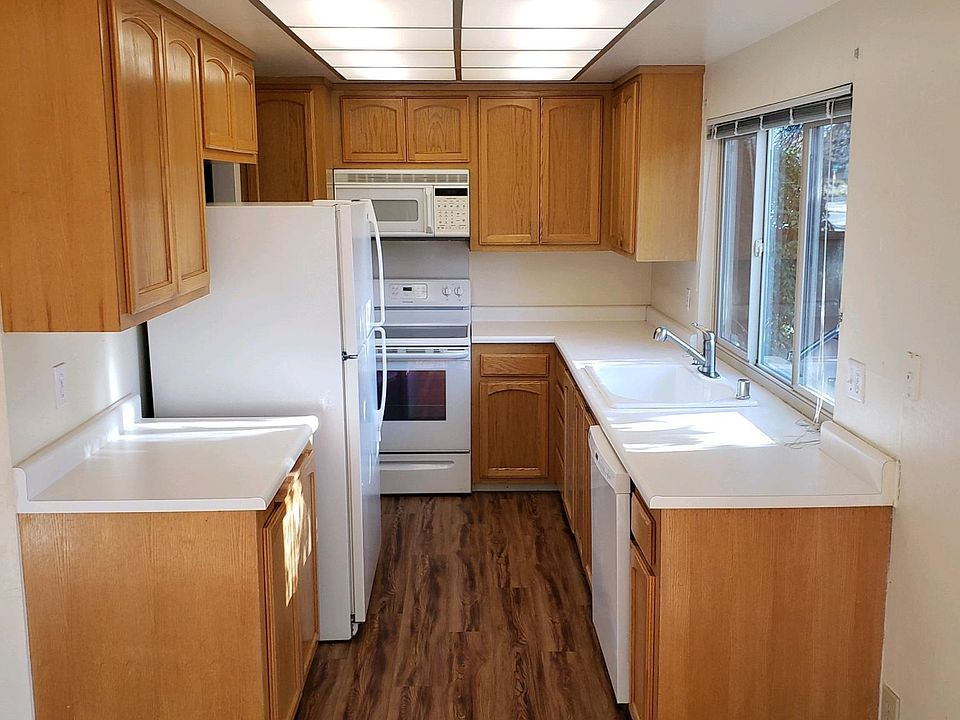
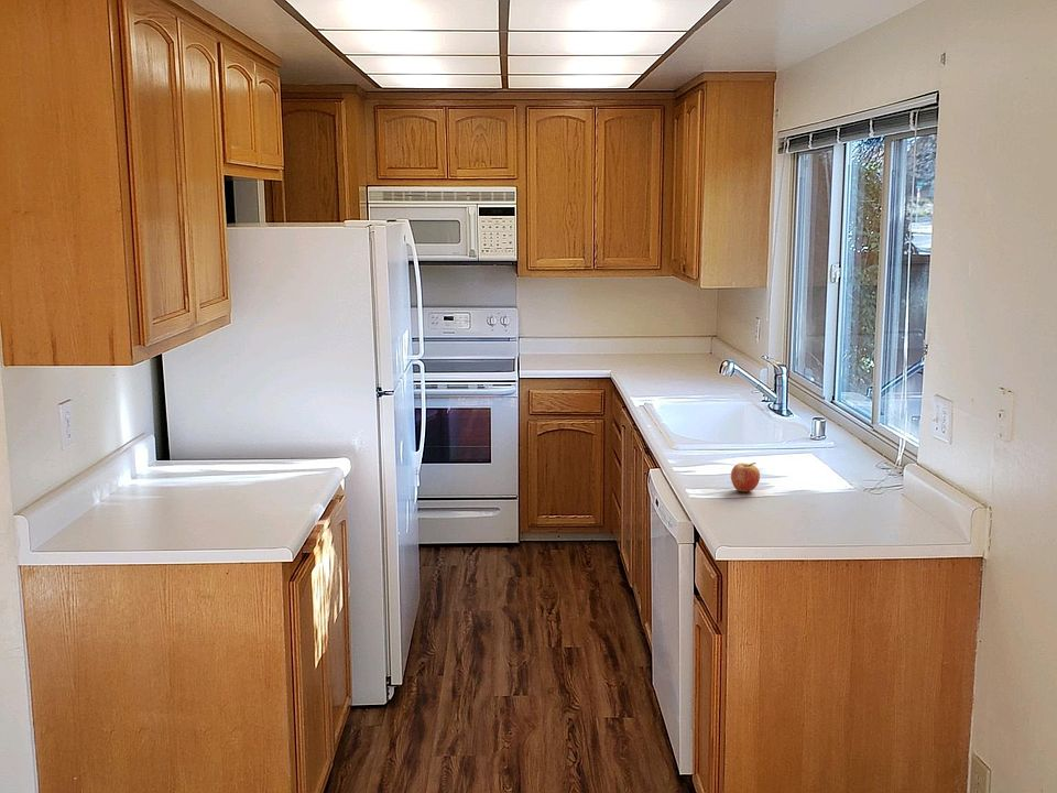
+ fruit (744, 476)
